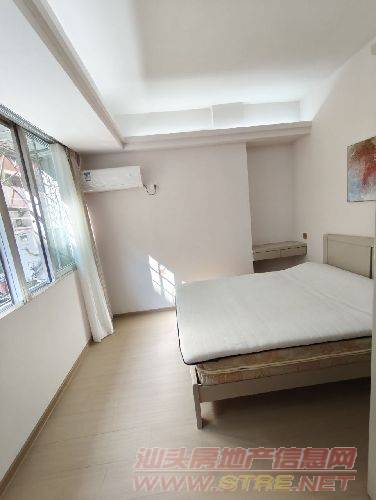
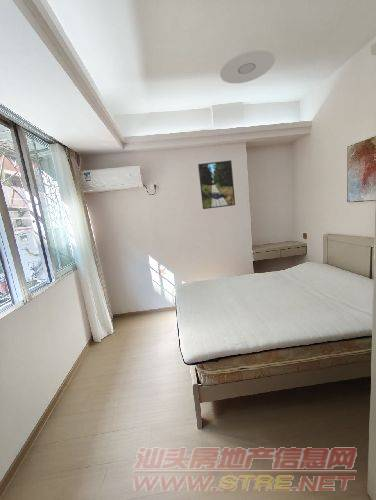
+ ceiling light (246, 68)
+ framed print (216, 185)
